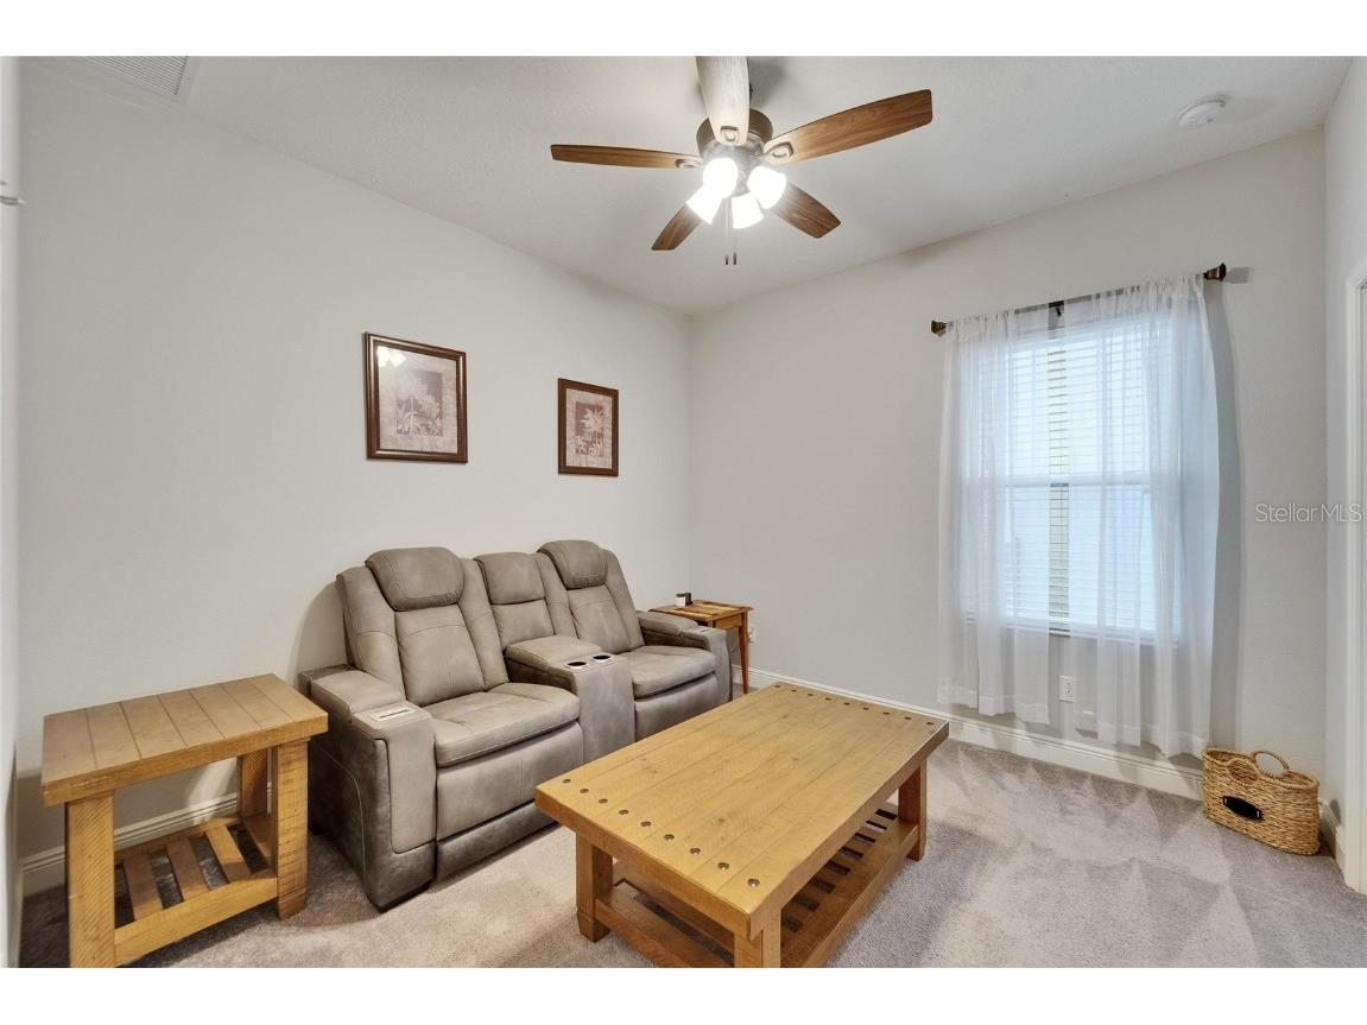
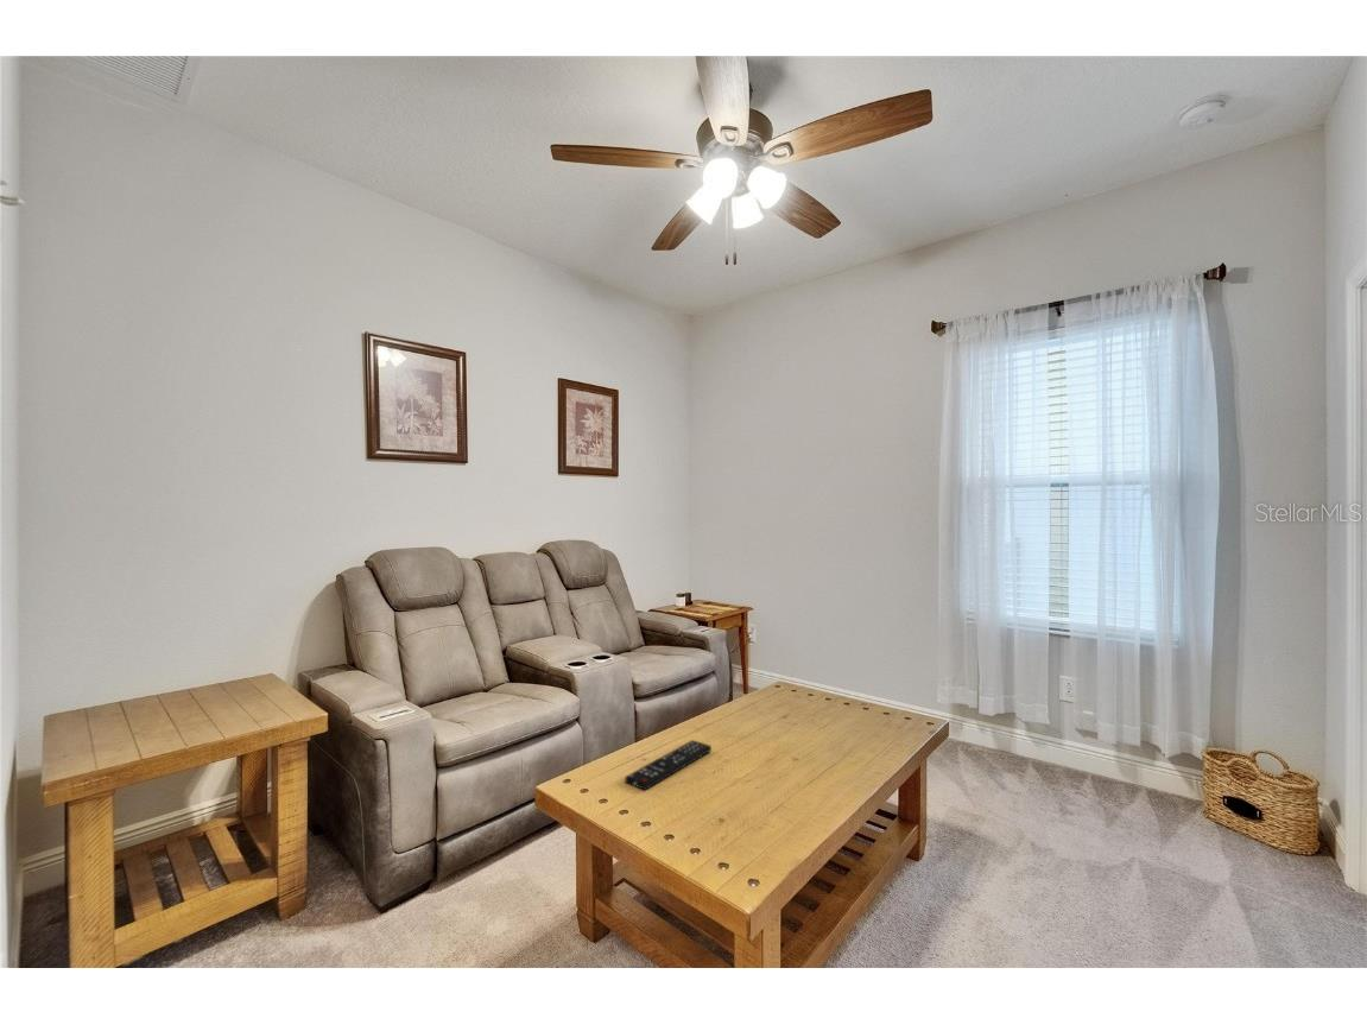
+ remote control (670, 761)
